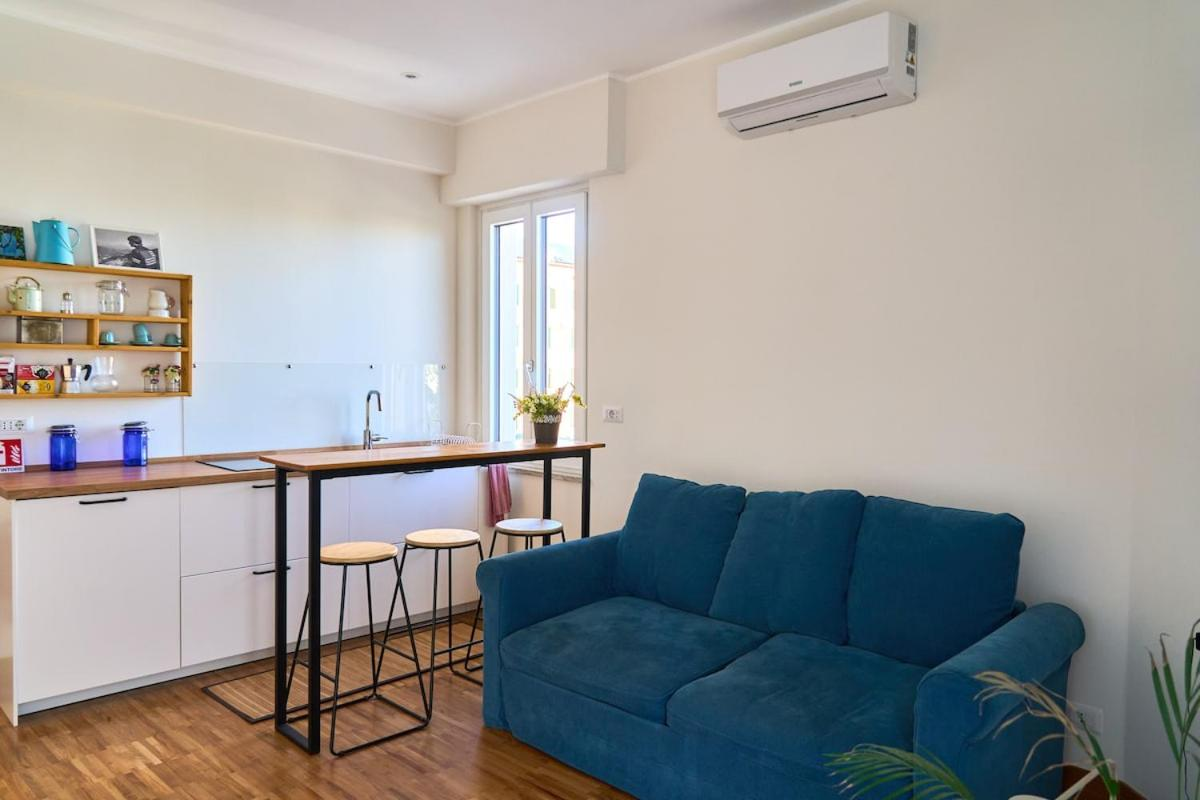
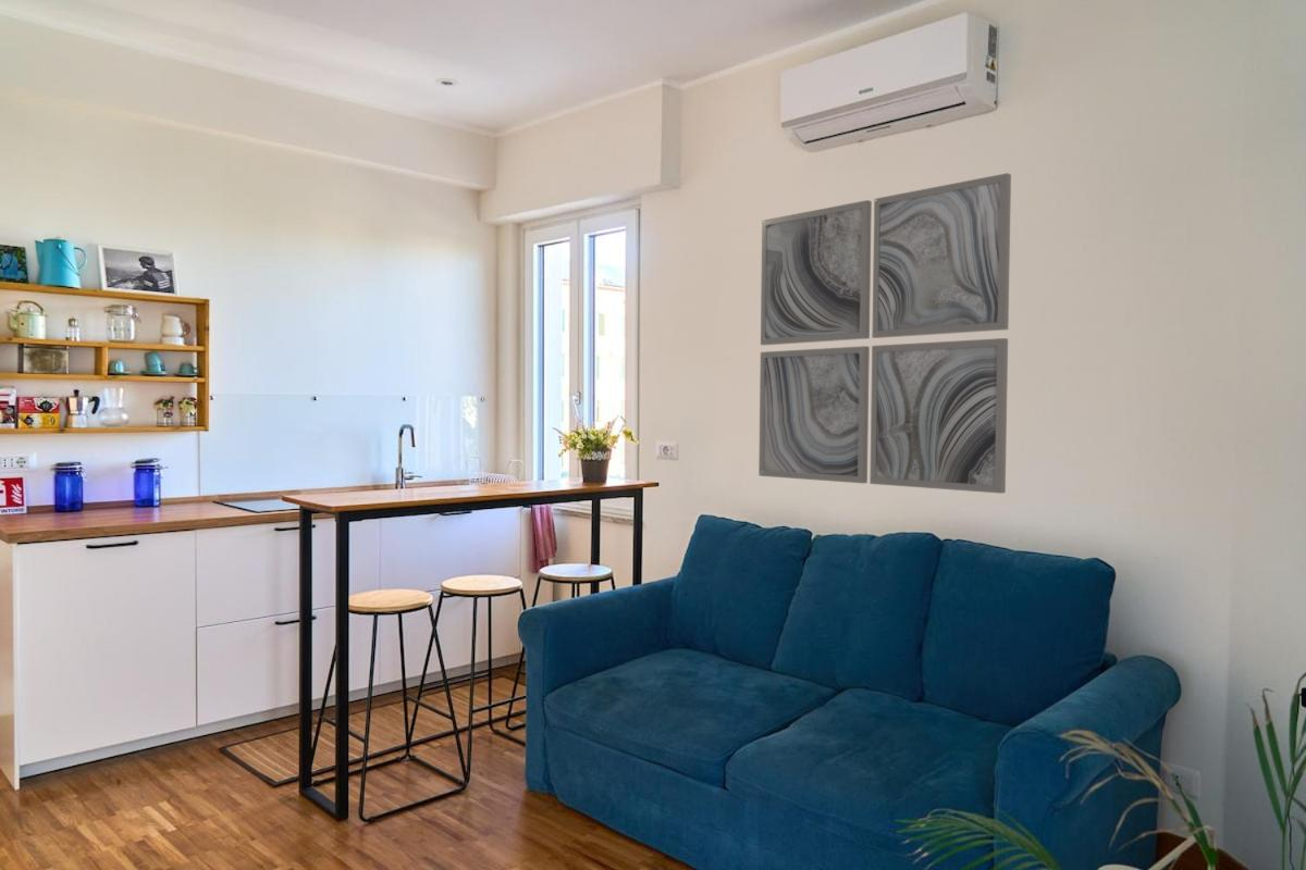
+ wall art (872, 346)
